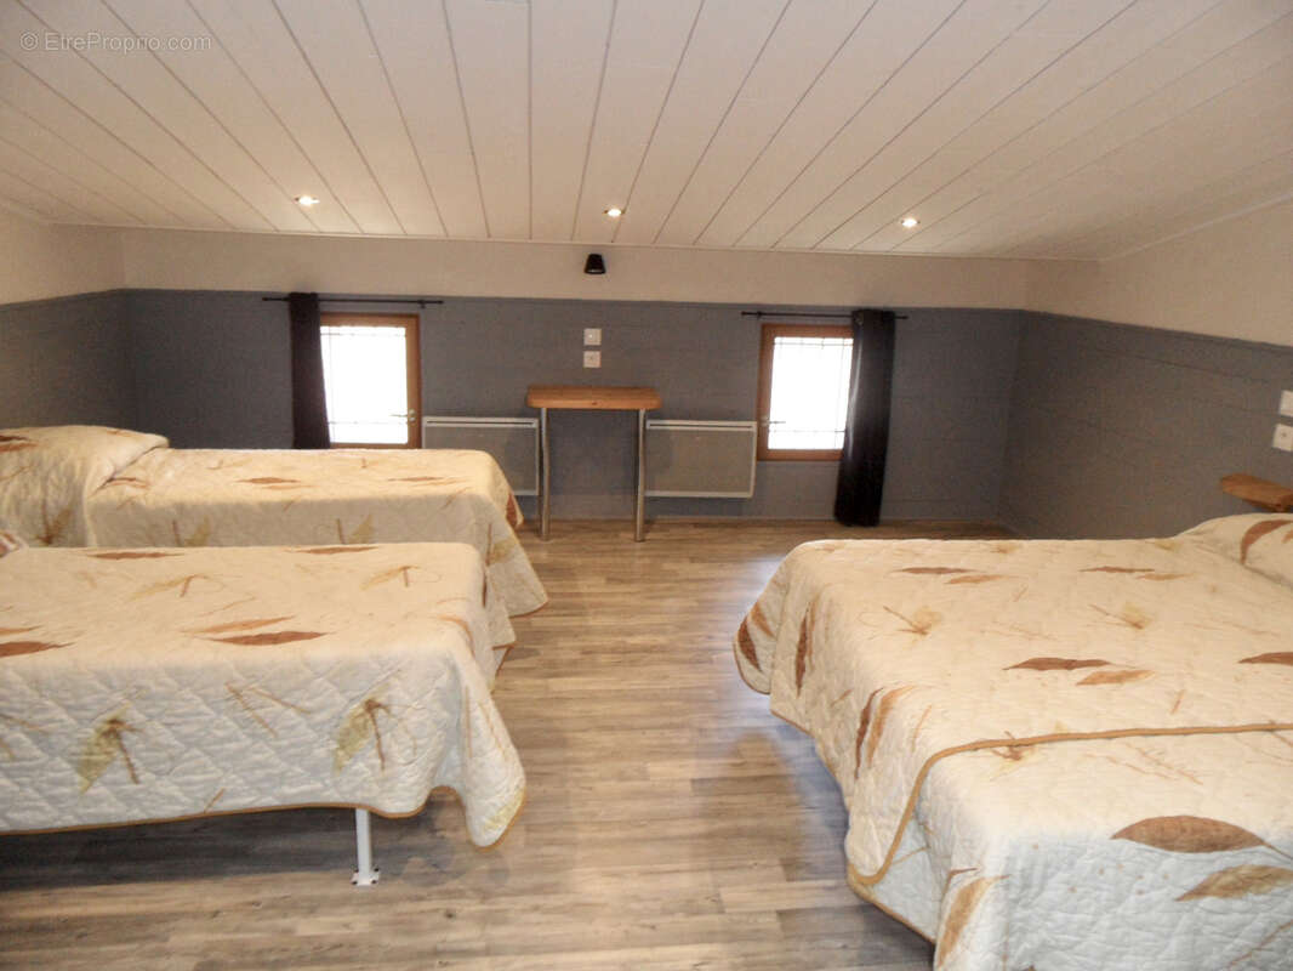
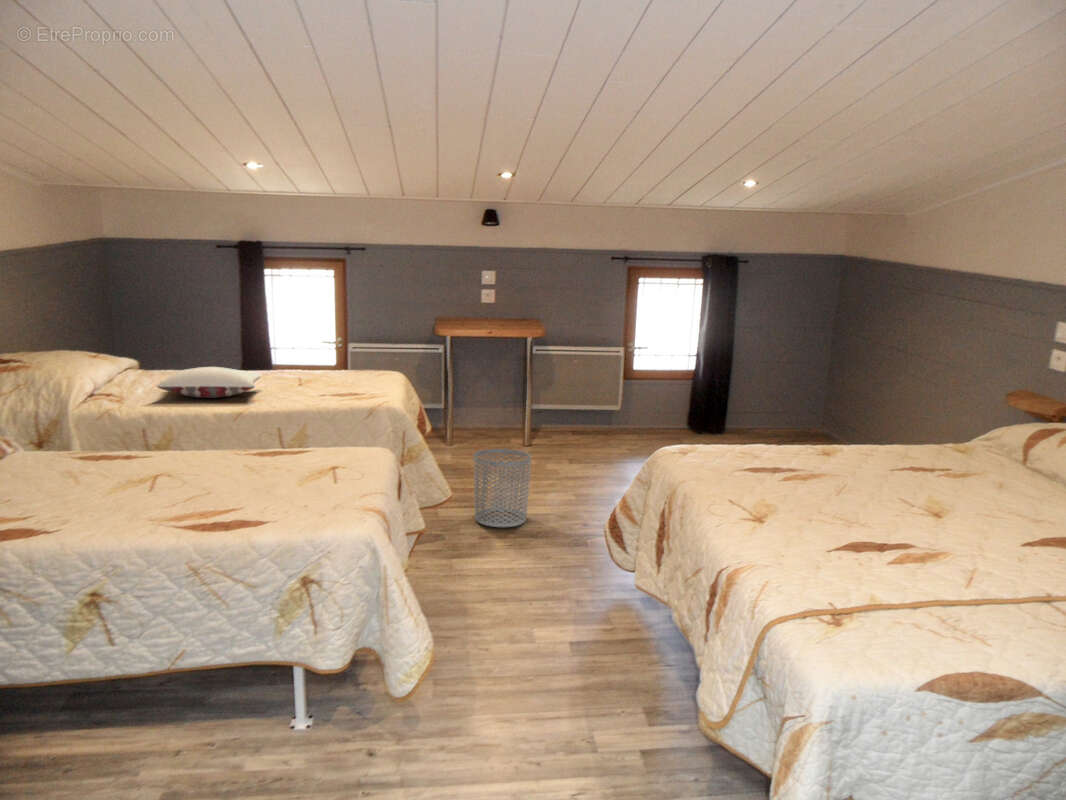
+ pillow (213, 380)
+ waste bin (501, 487)
